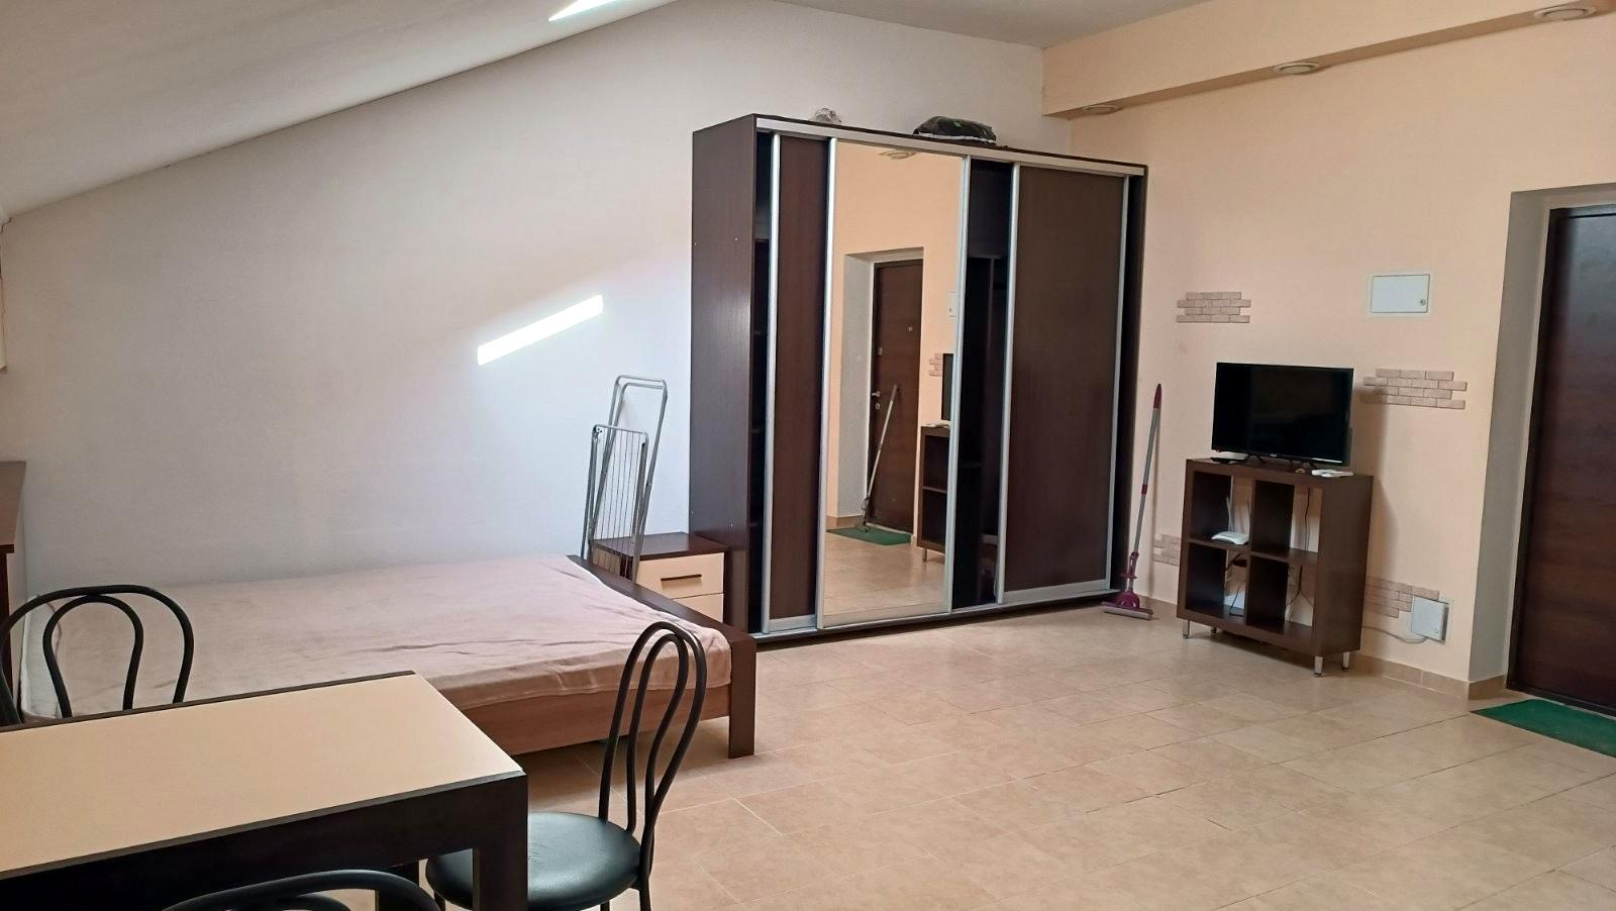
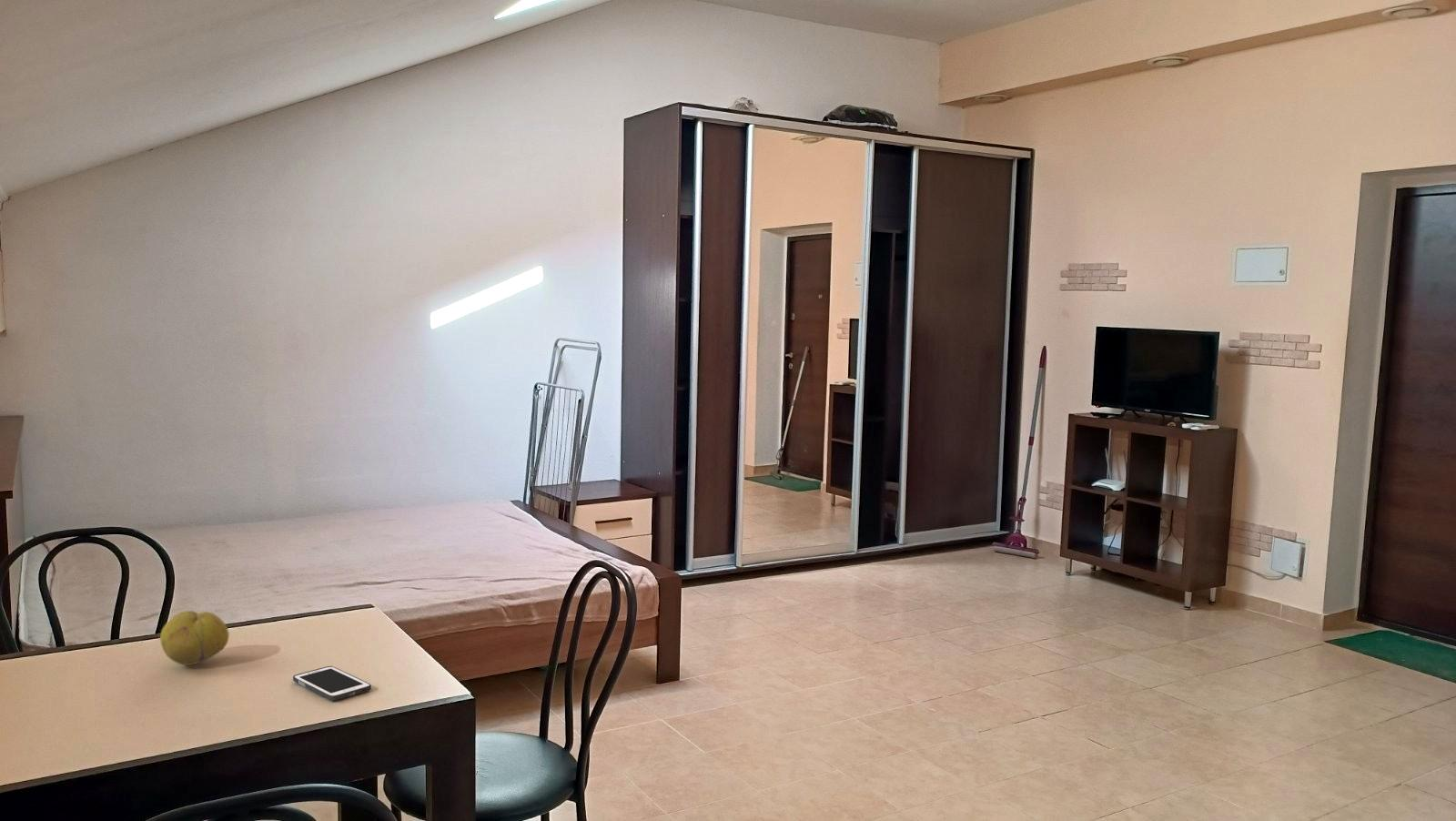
+ fruit (193, 637)
+ cell phone (331, 683)
